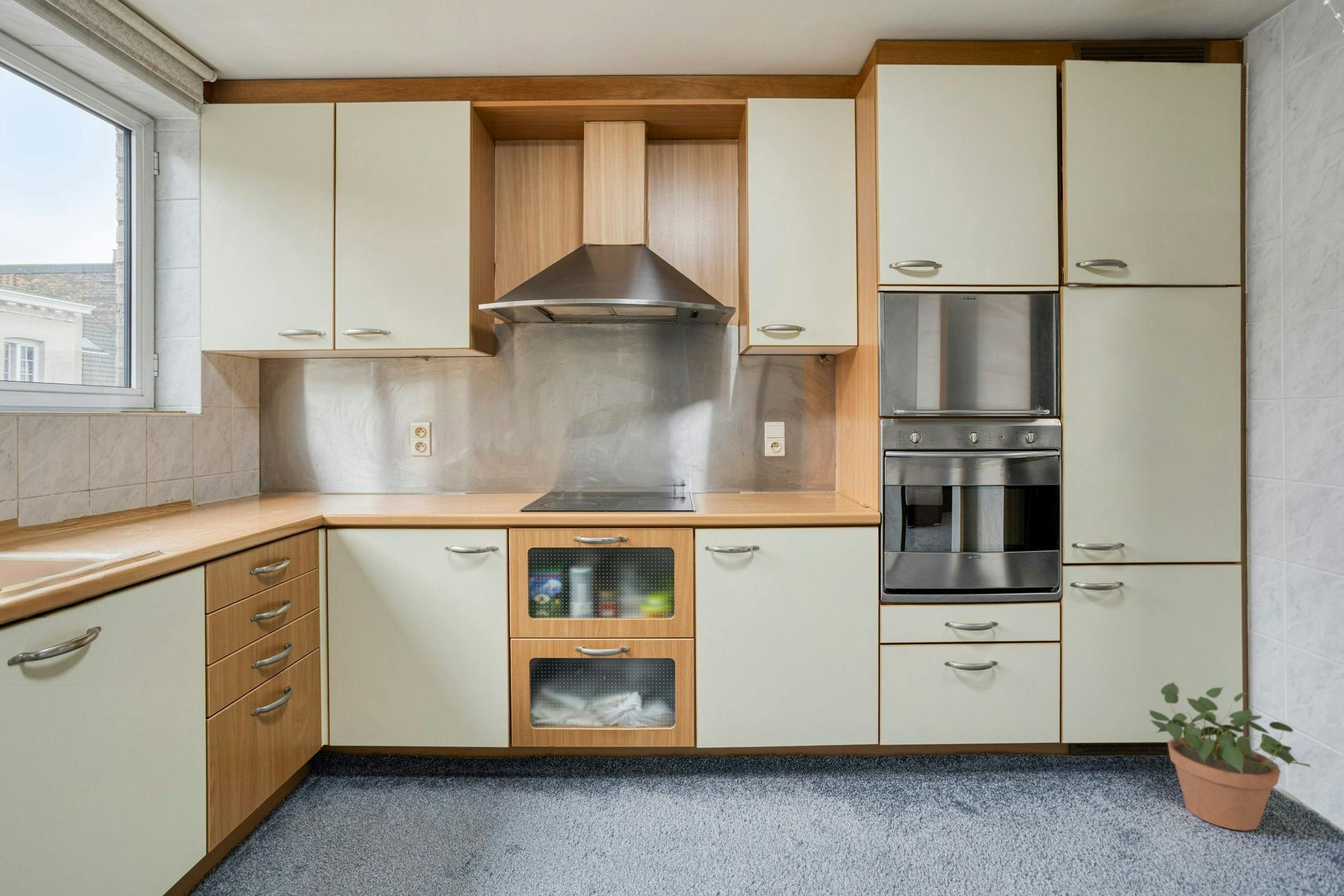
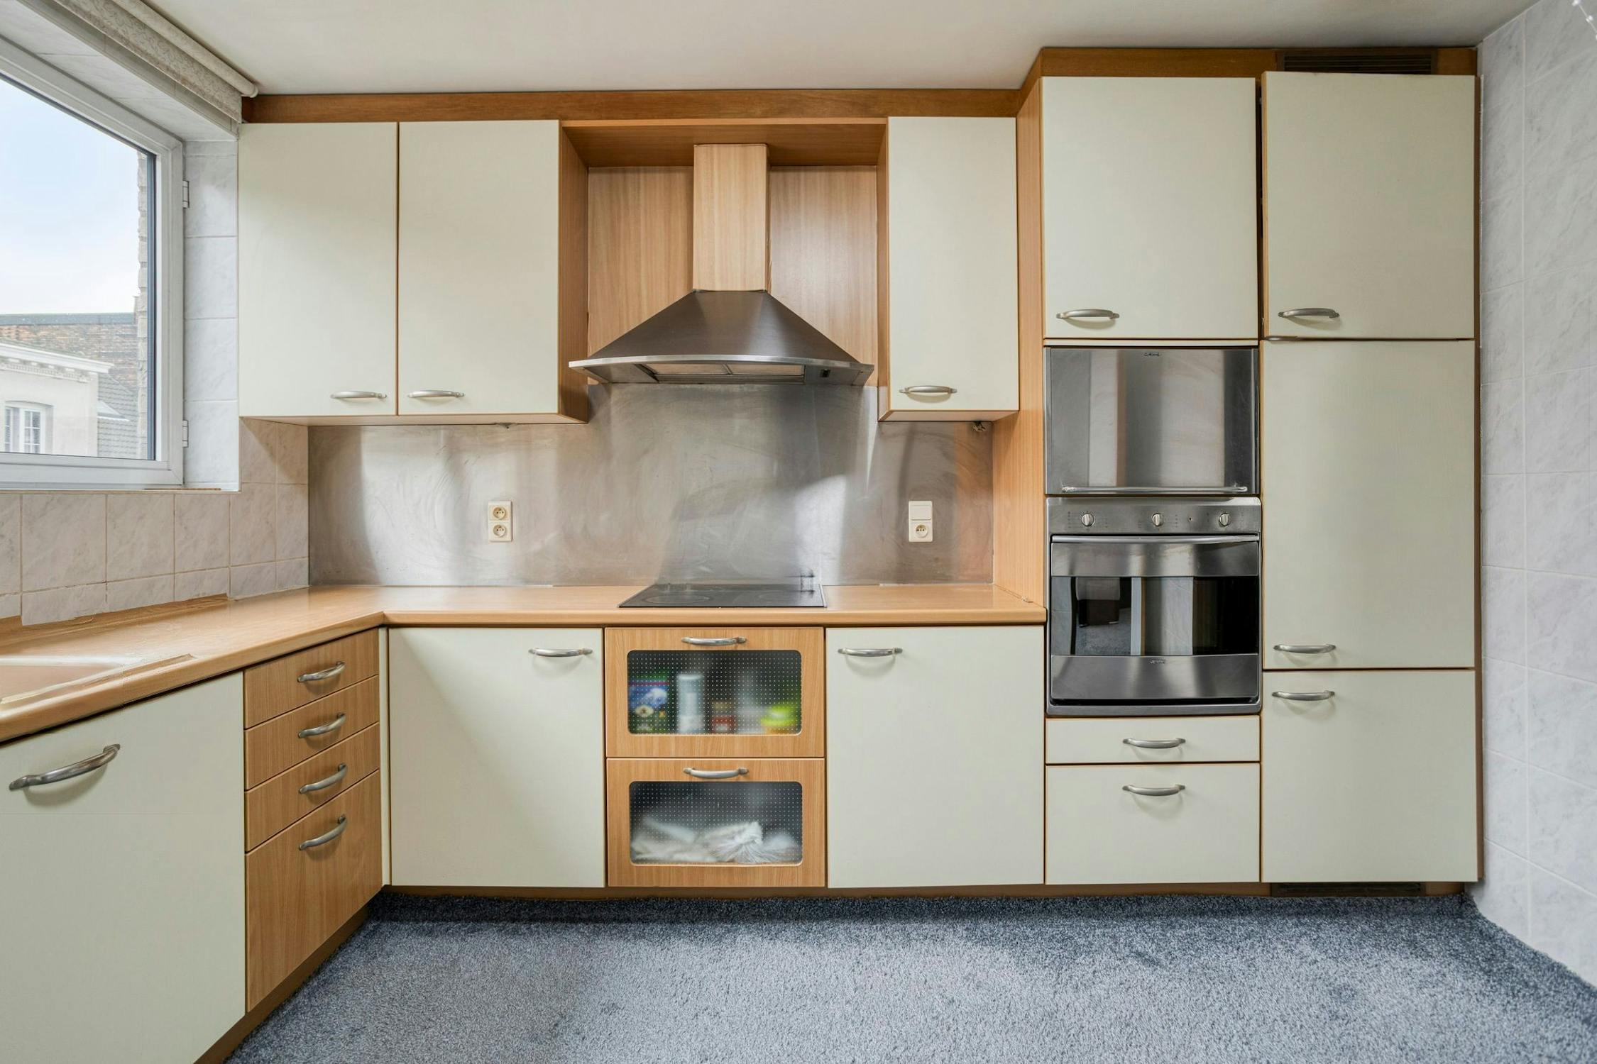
- potted plant (1233, 760)
